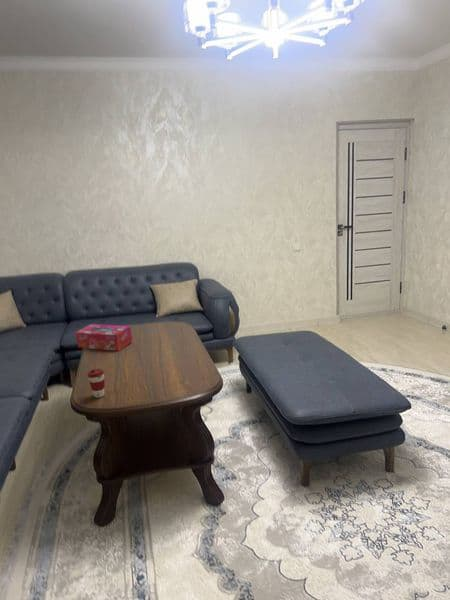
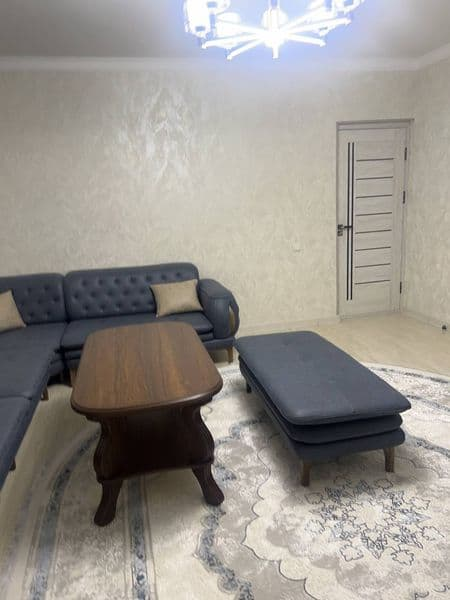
- tissue box (104, 336)
- coffee cup (97, 383)
